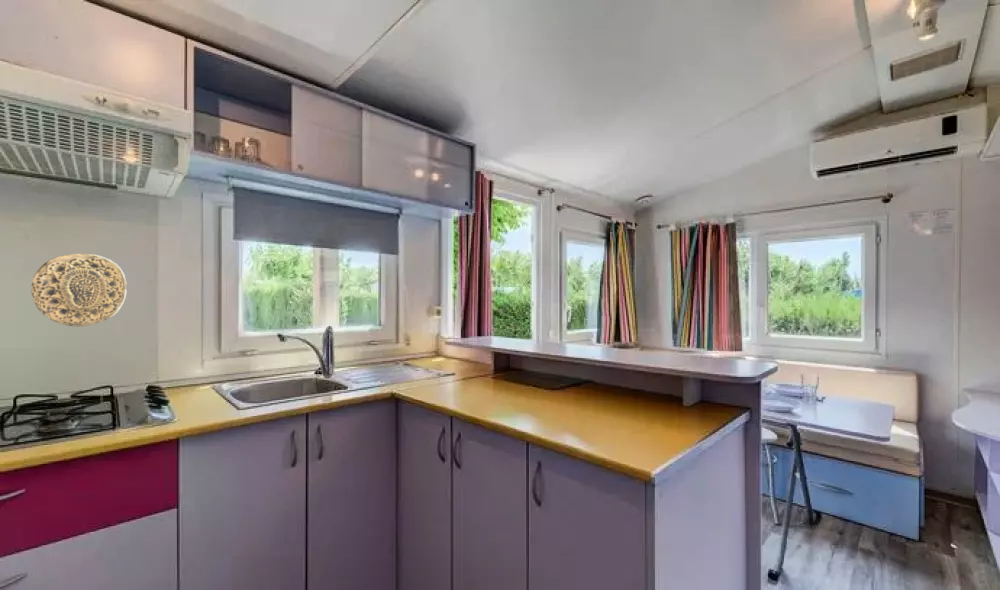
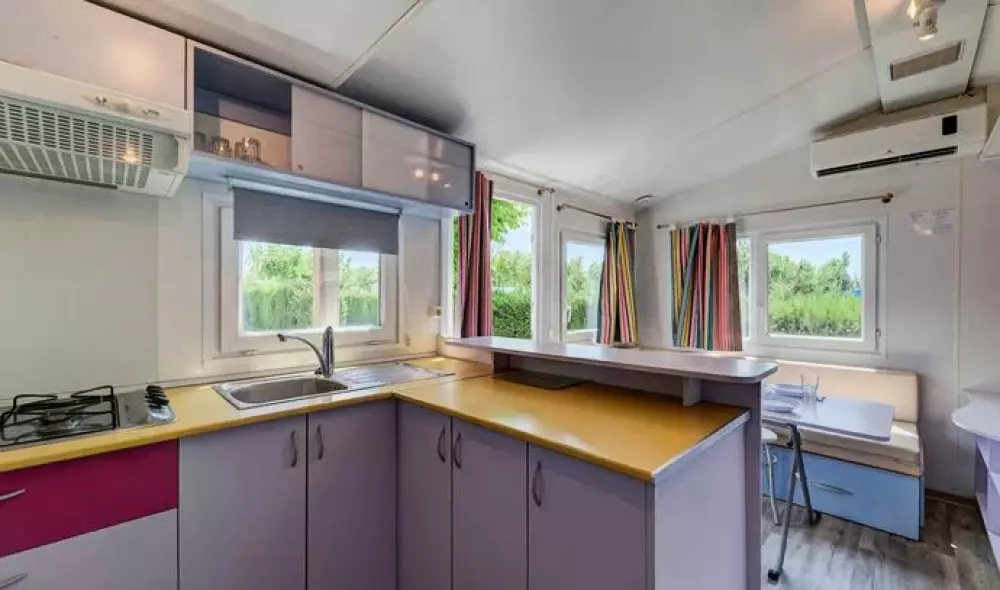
- decorative plate (81, 290)
